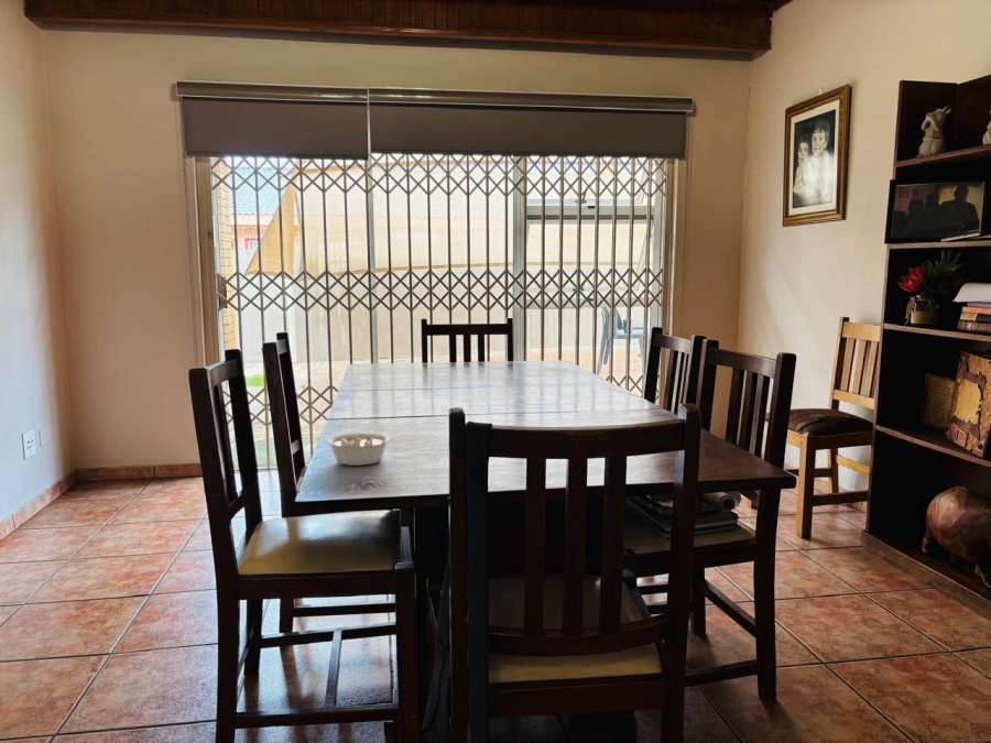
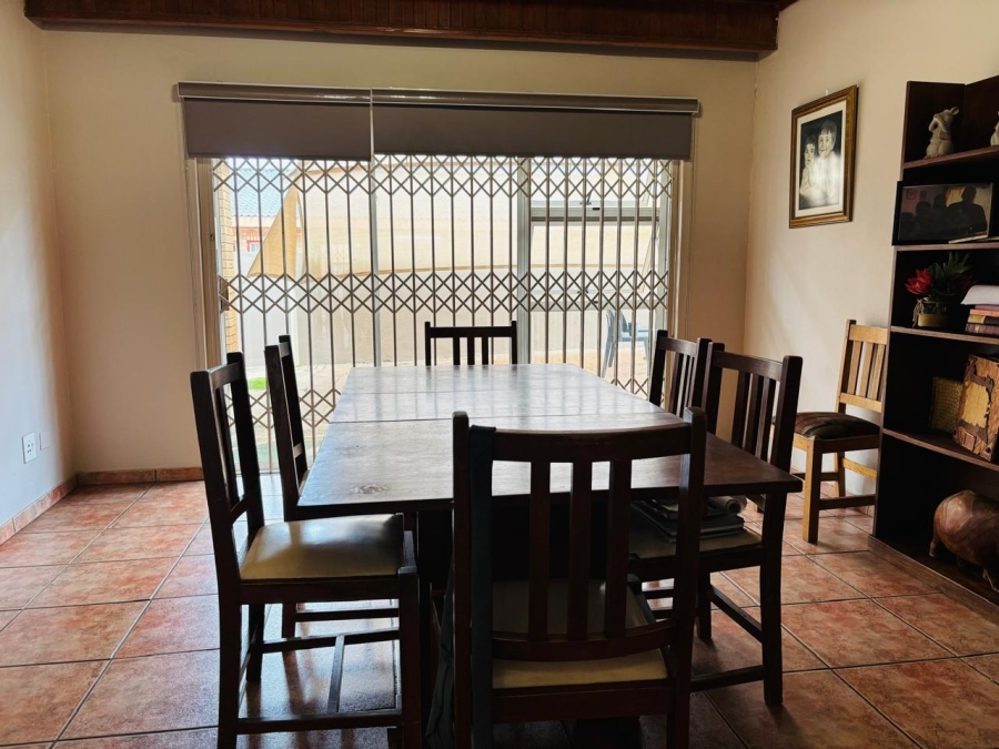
- legume (361, 447)
